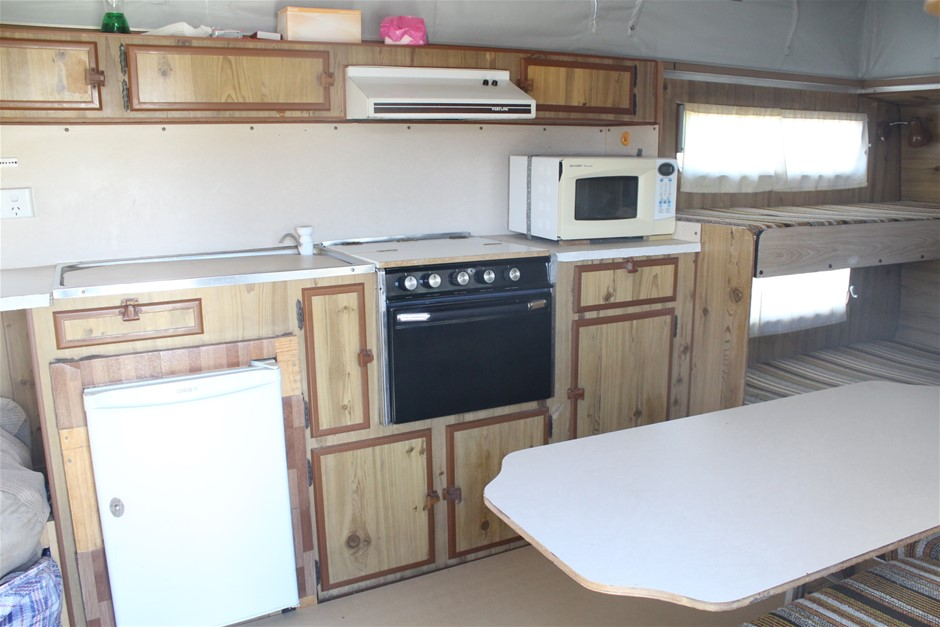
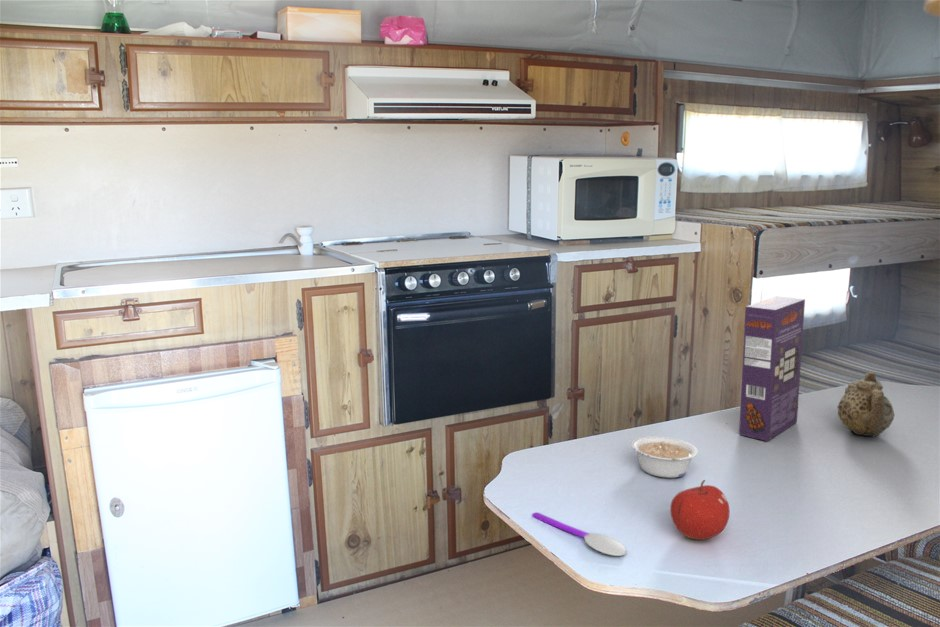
+ teapot (867, 403)
+ spoon (576, 531)
+ legume (665, 456)
+ fruit (699, 508)
+ cereal box (772, 366)
